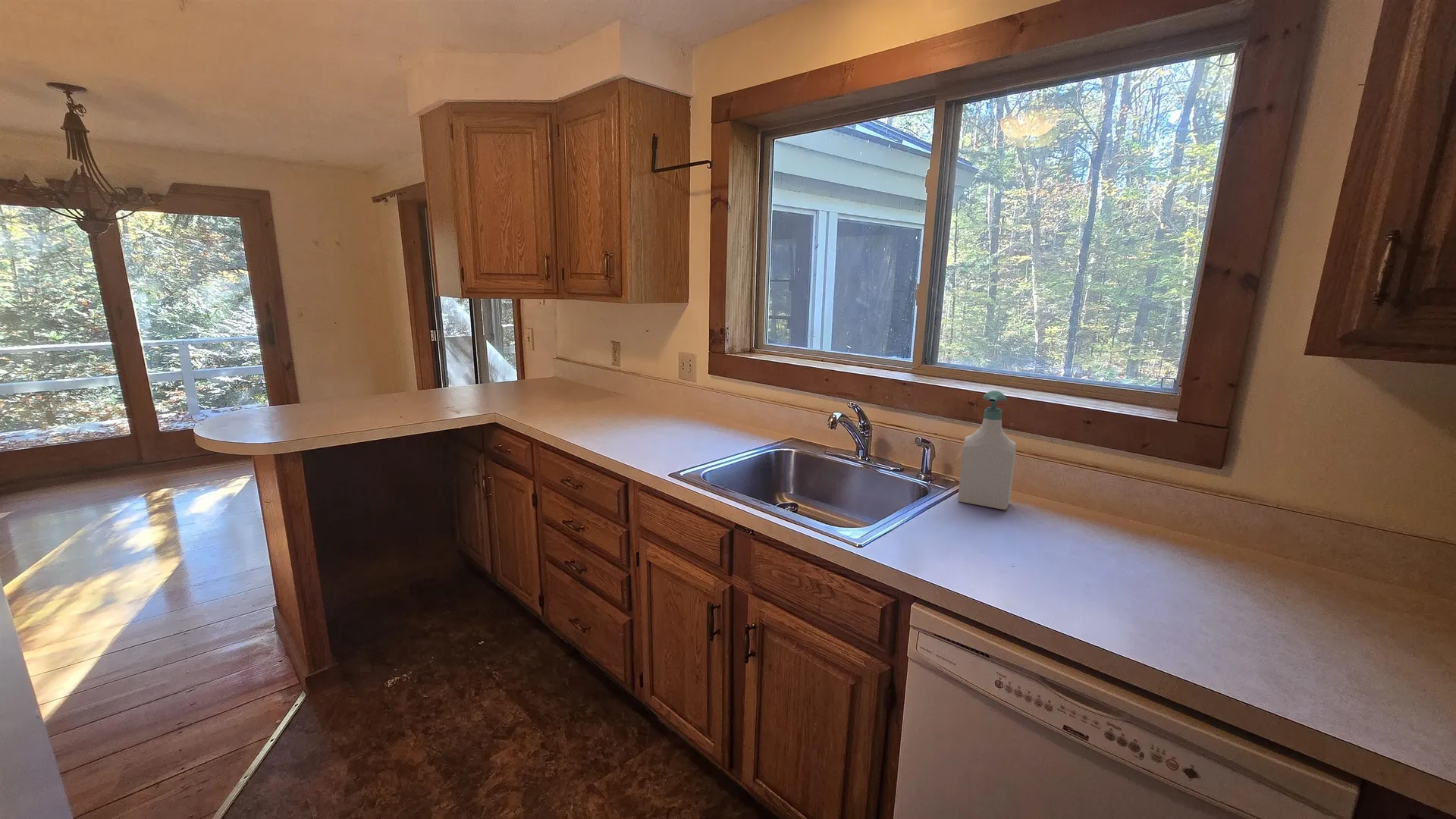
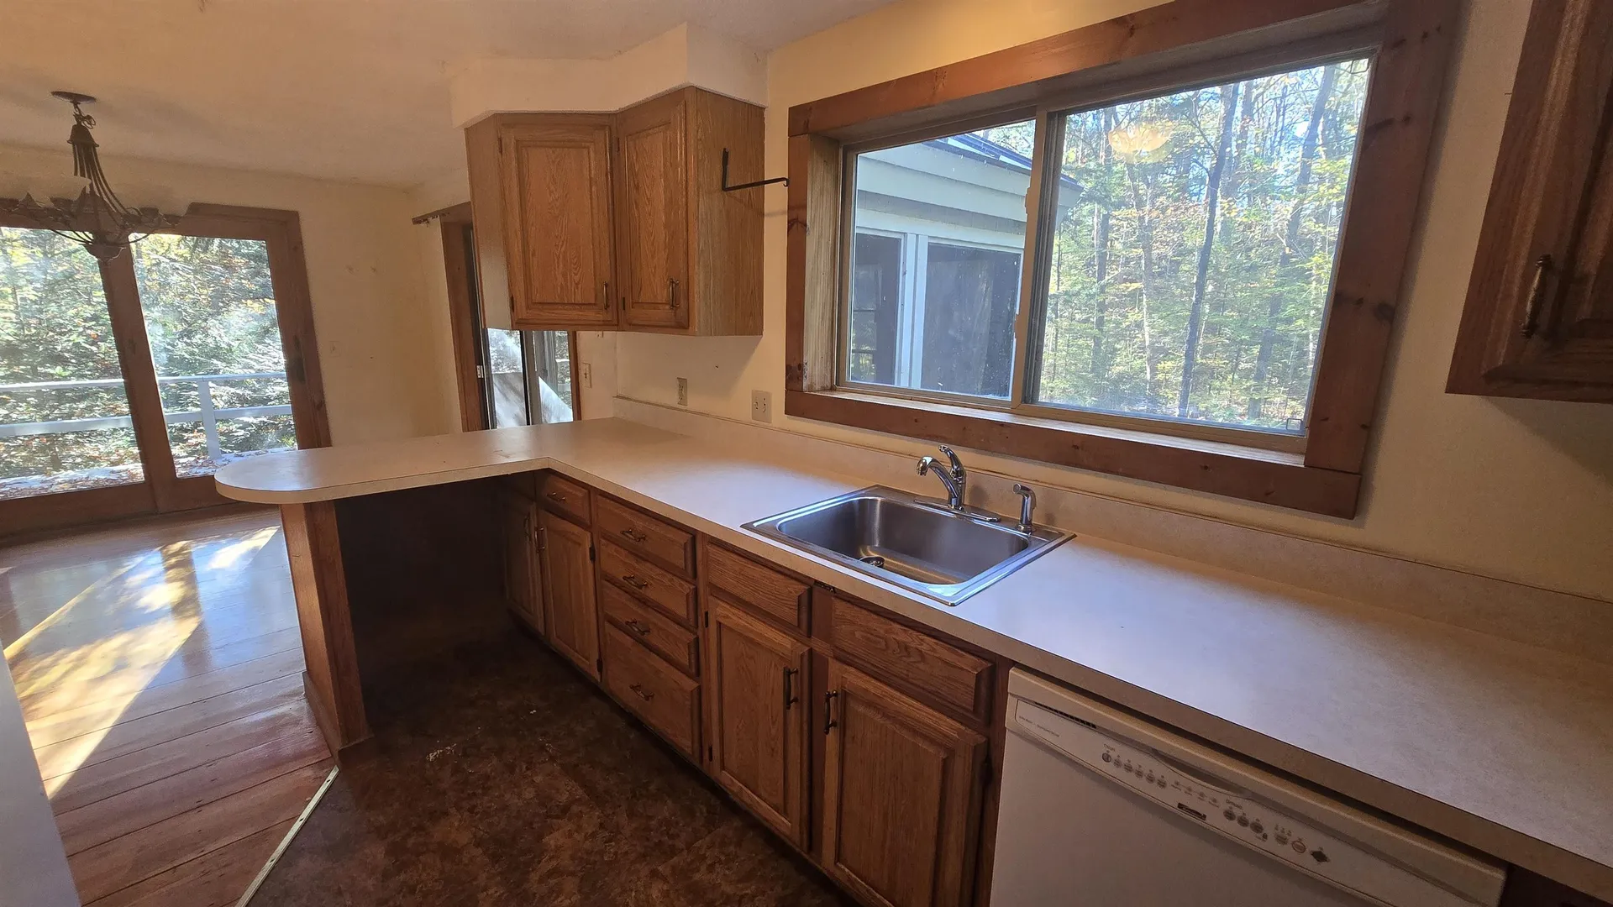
- soap bottle (989, 447)
